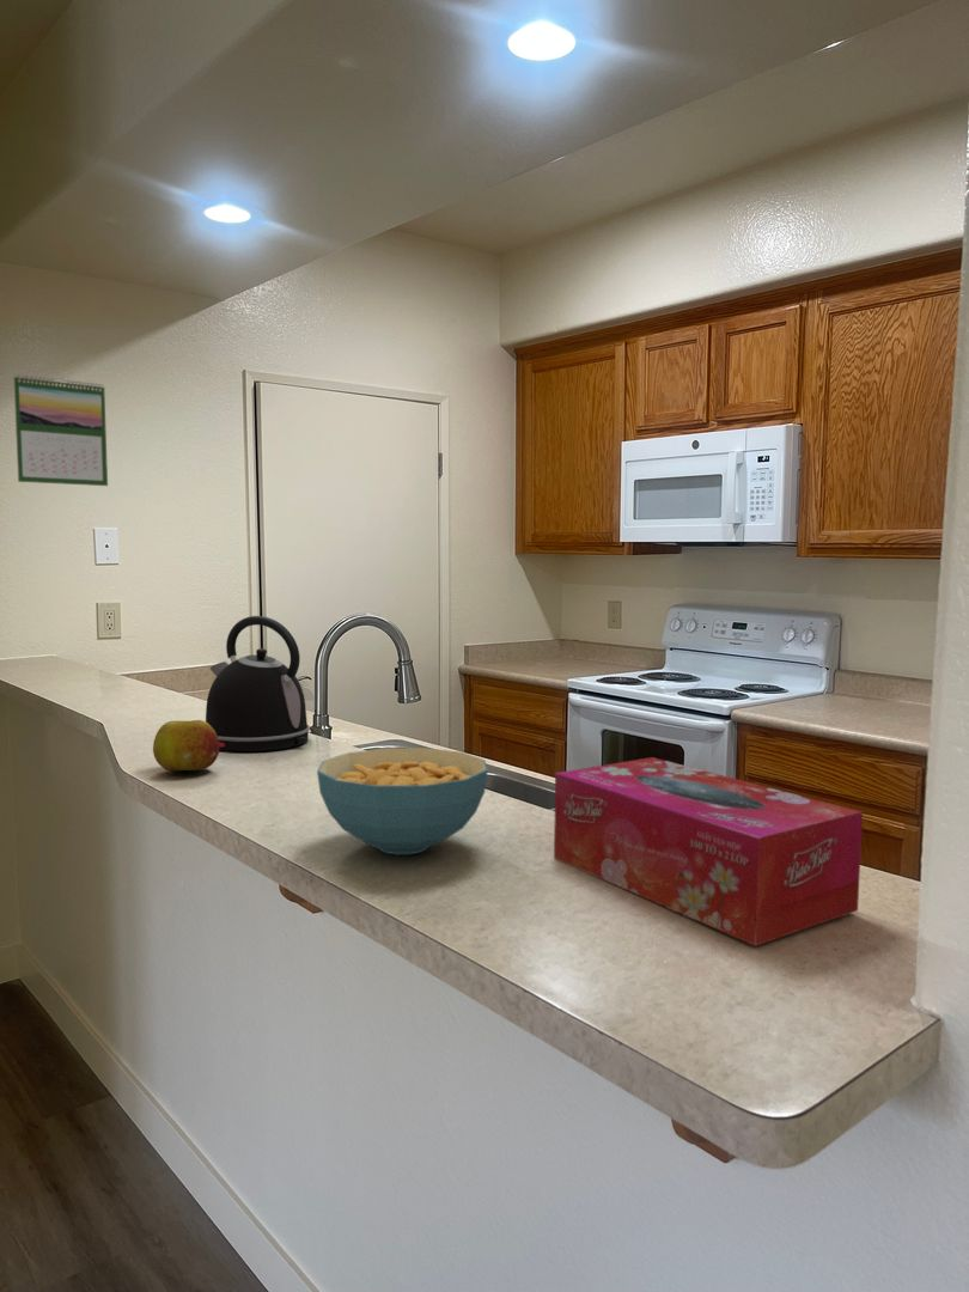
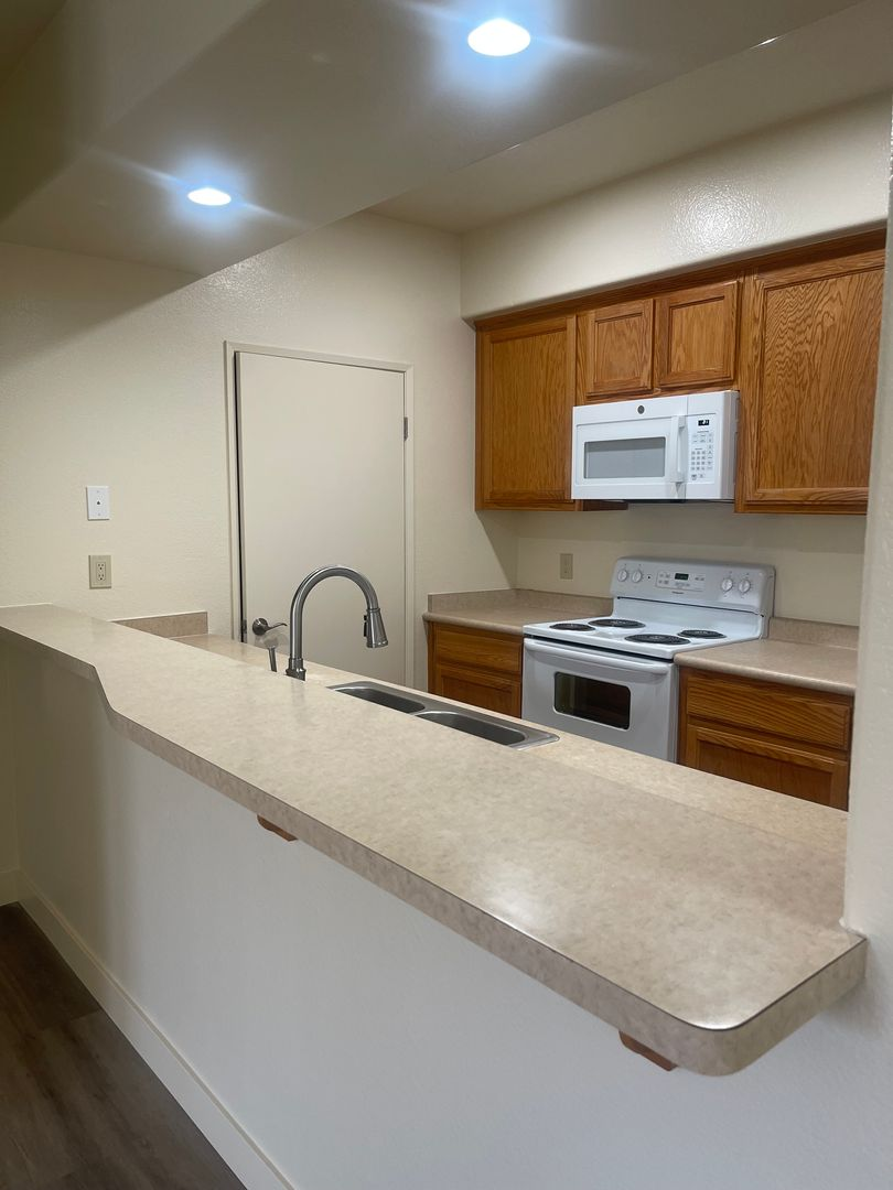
- fruit (185, 745)
- cereal bowl (403, 805)
- tissue box (695, 836)
- kettle (256, 678)
- calendar (62, 431)
